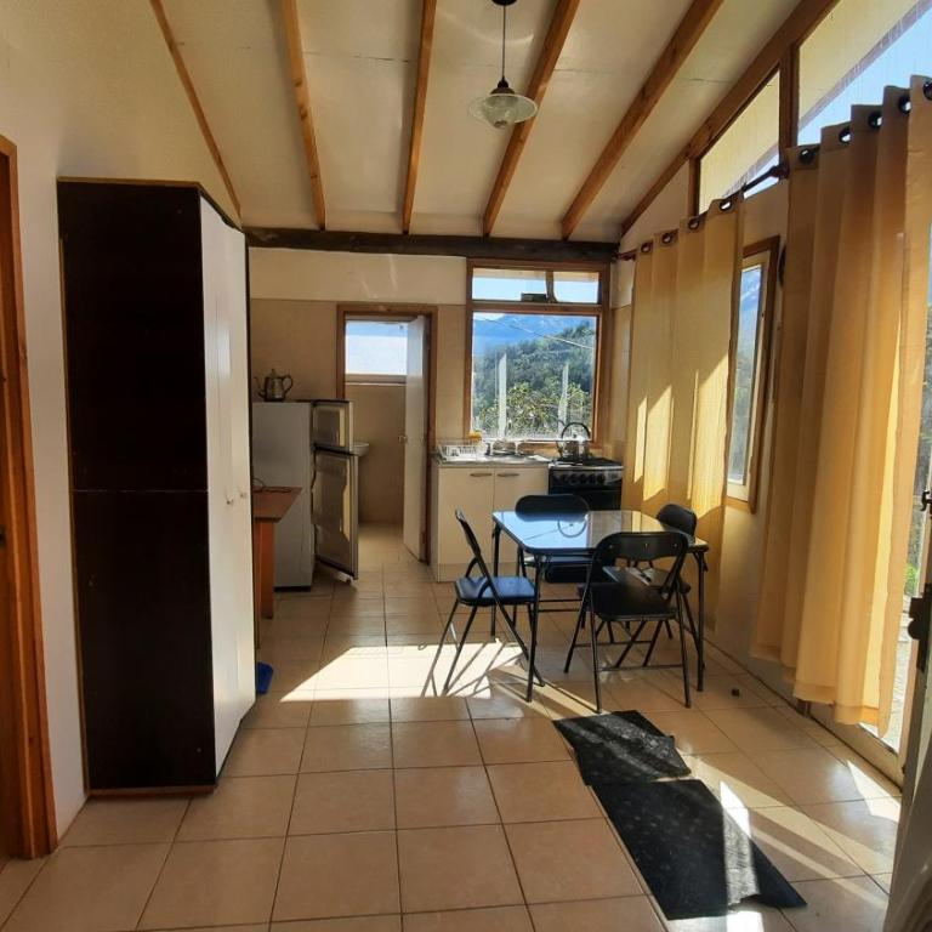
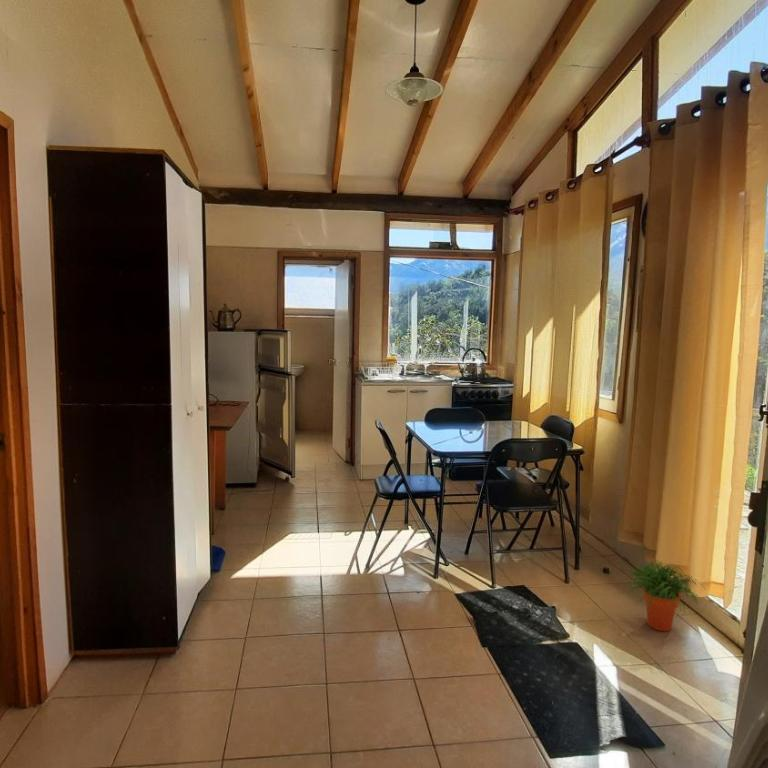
+ potted plant (660, 595)
